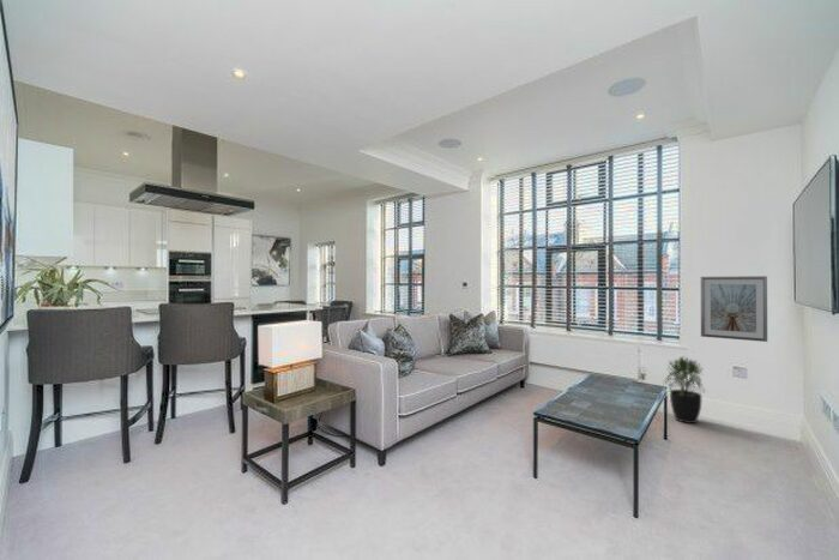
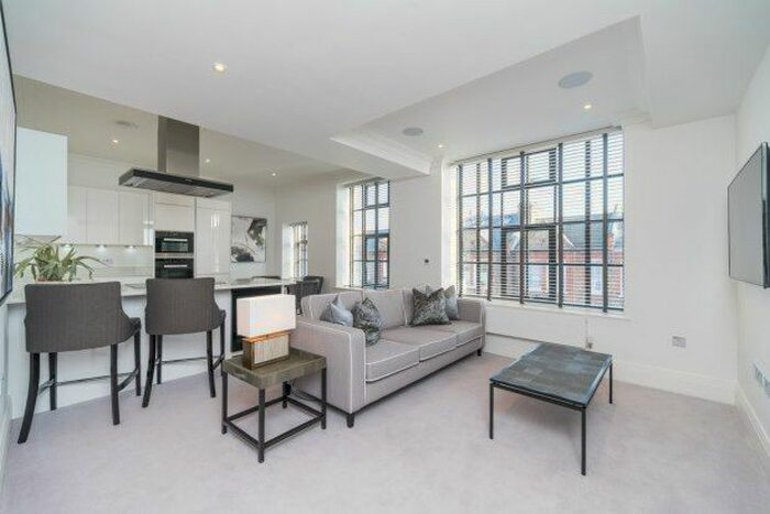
- potted plant (682, 386)
- picture frame (732, 307)
